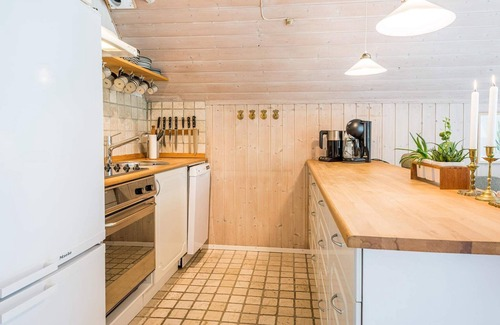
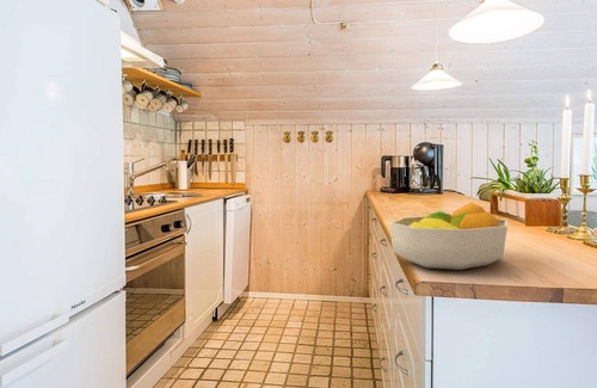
+ fruit bowl (449, 232)
